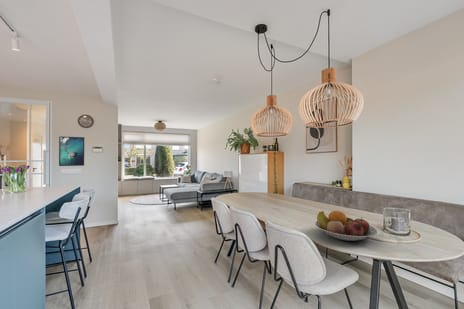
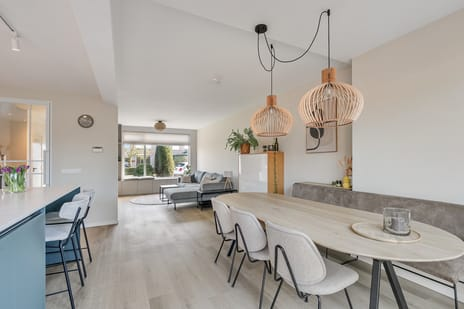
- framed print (72, 151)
- fruit bowl (344, 224)
